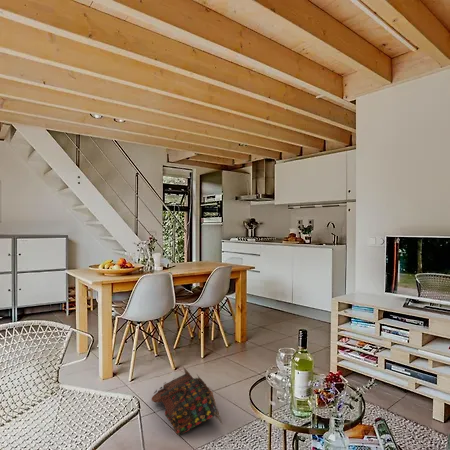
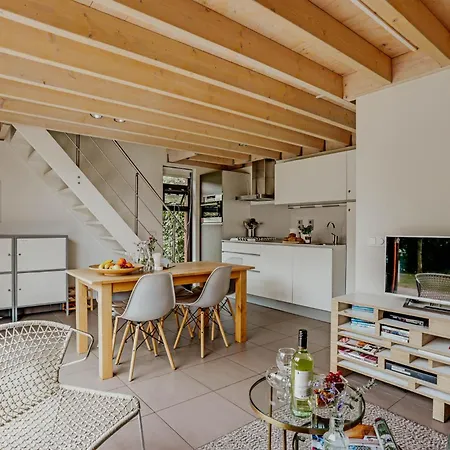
- bag (184, 392)
